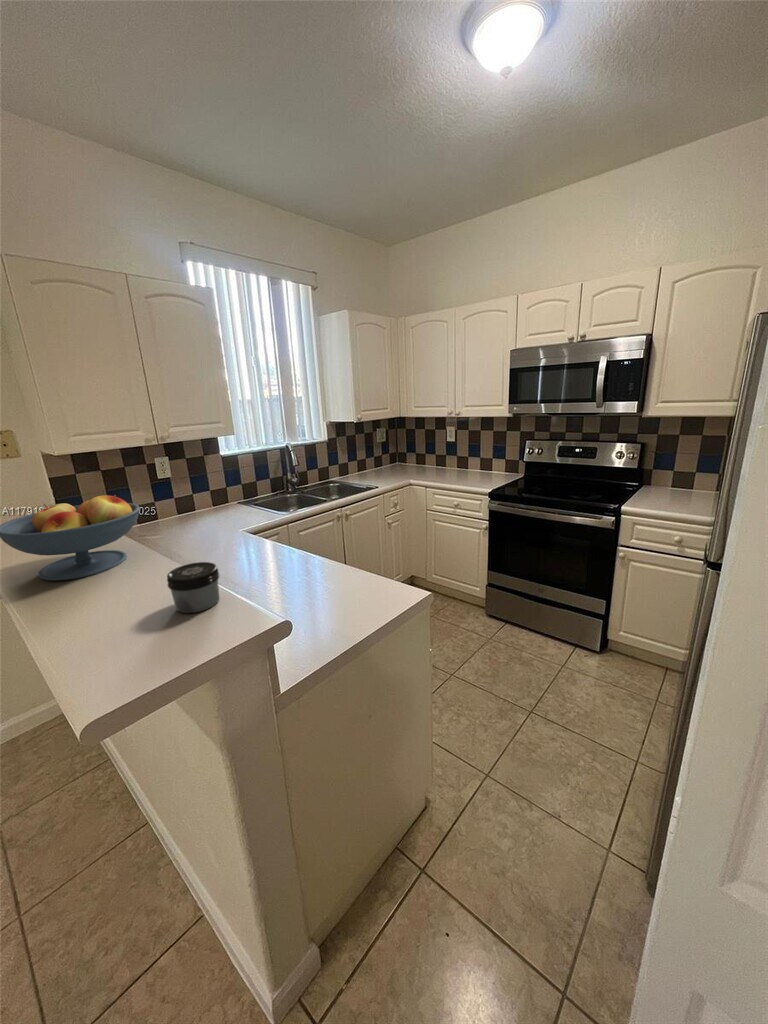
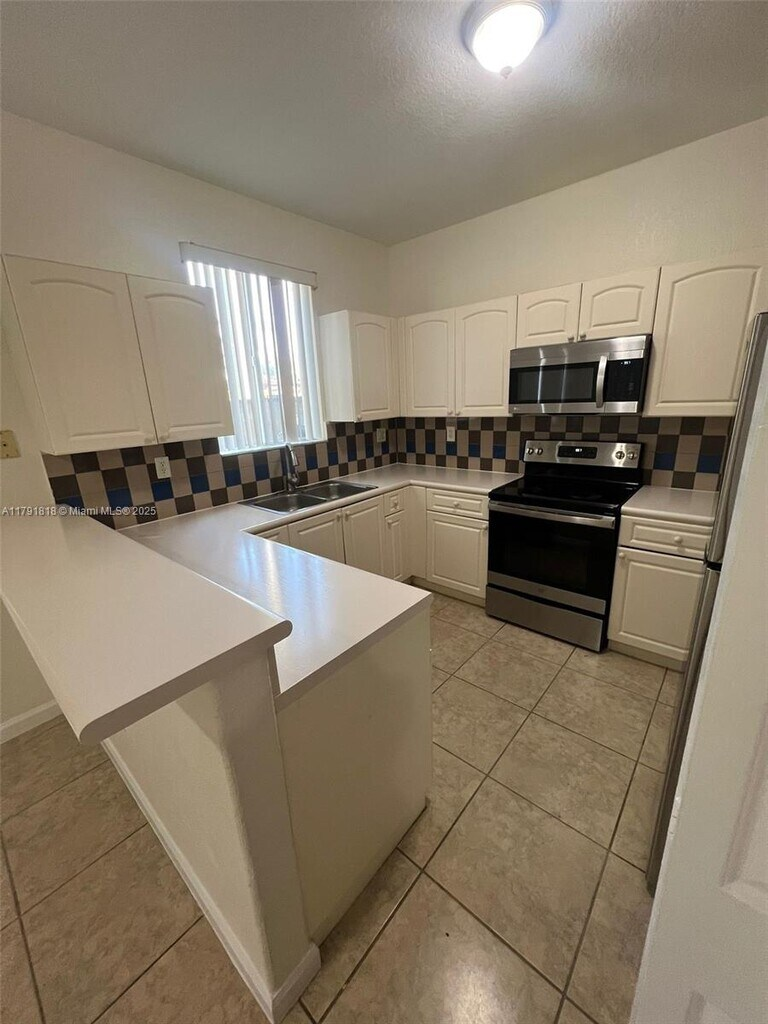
- fruit bowl (77, 532)
- jar (195, 587)
